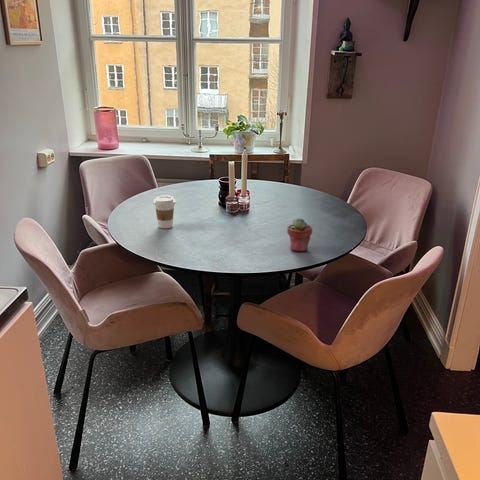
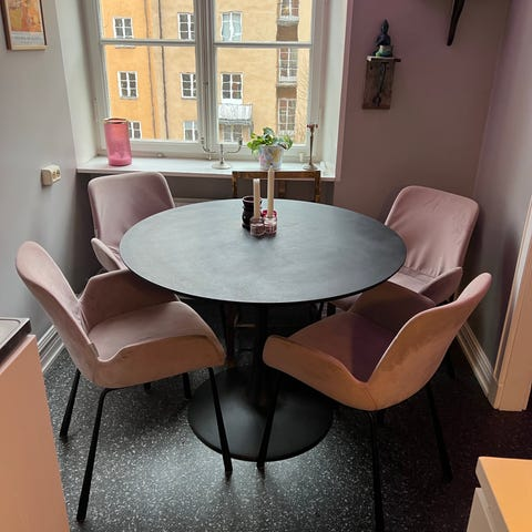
- potted succulent (299, 233)
- coffee cup (164, 212)
